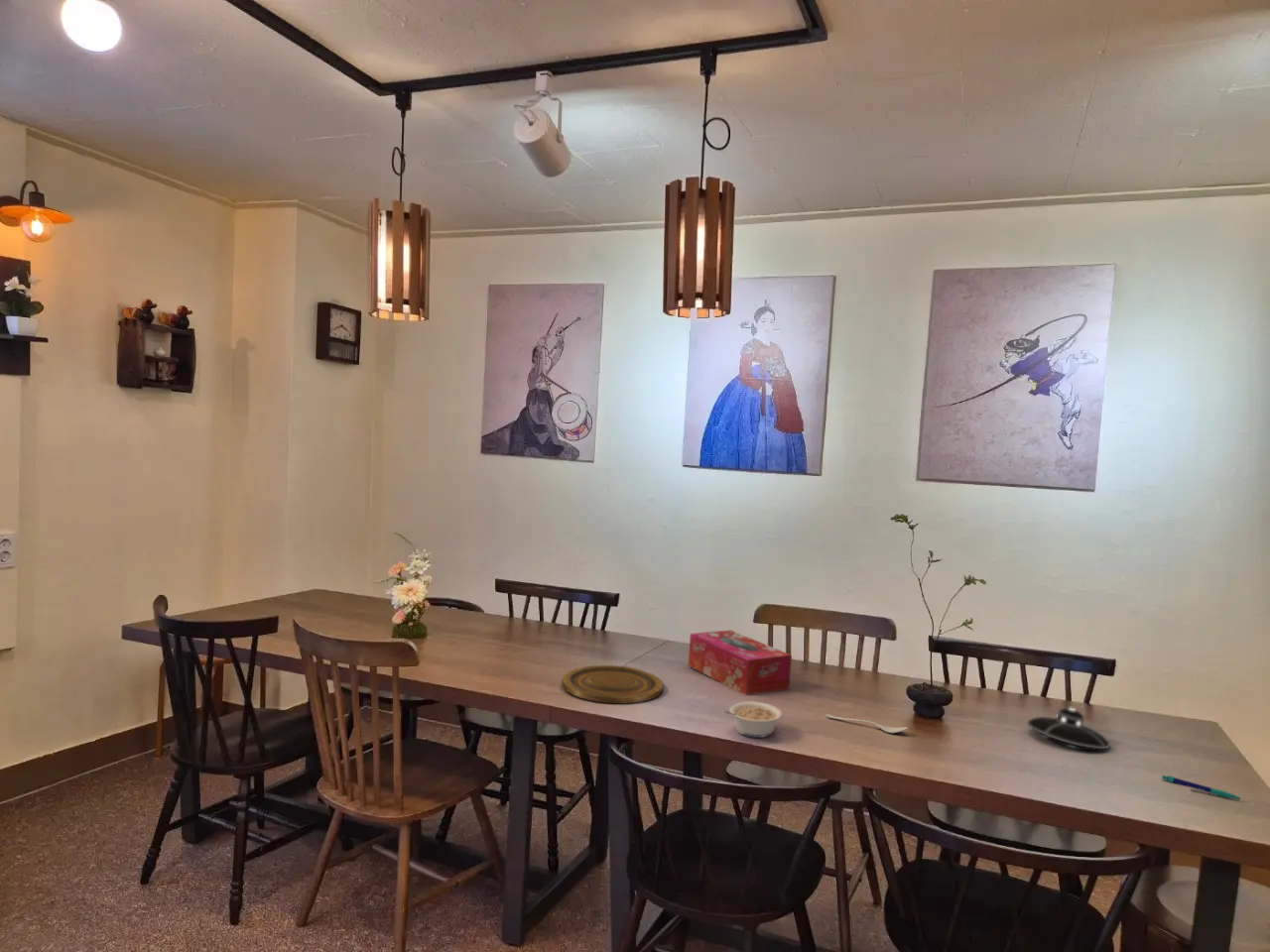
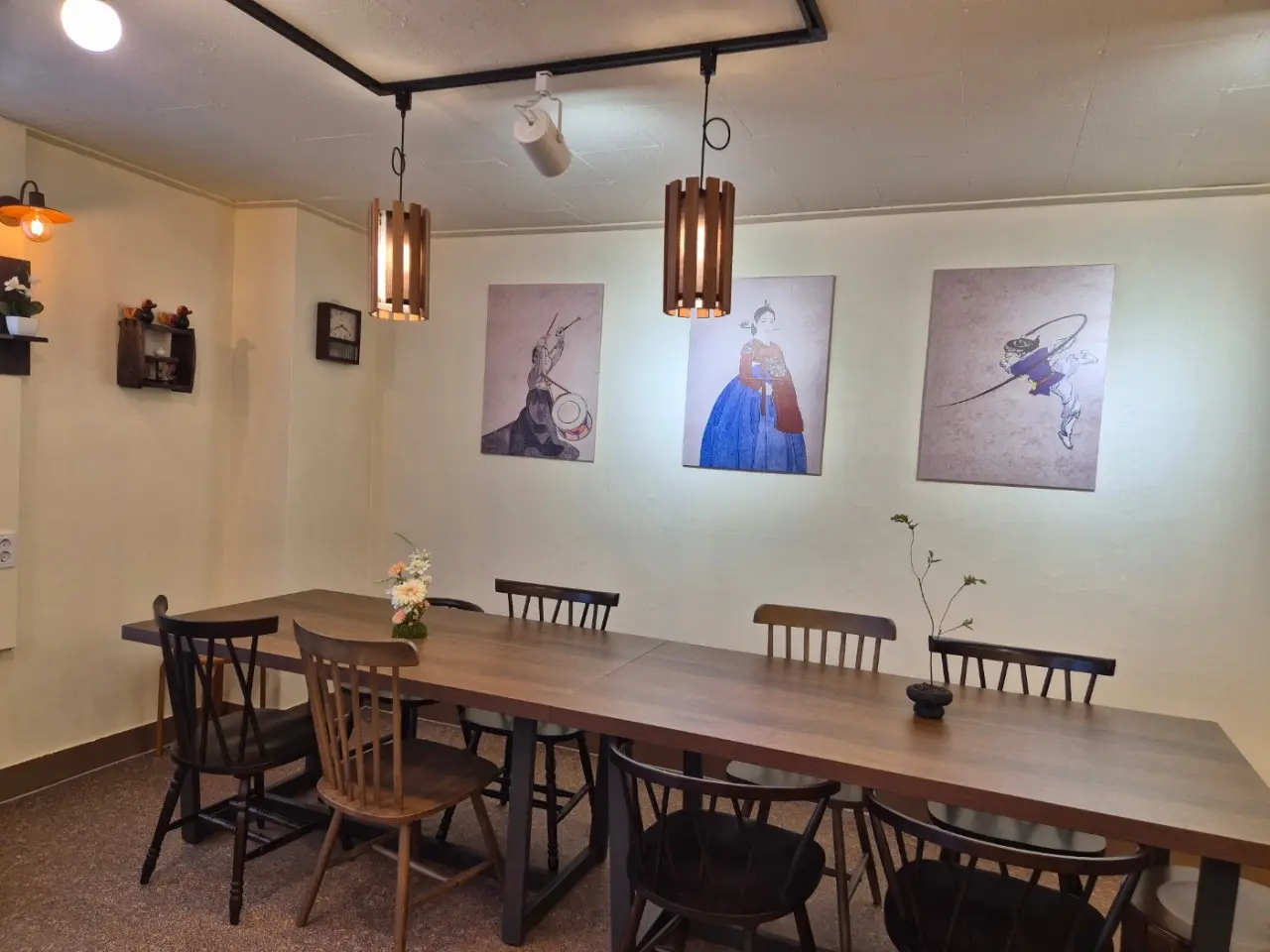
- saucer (1069, 724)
- tissue box (737, 660)
- pen (1202, 787)
- spoon (865, 721)
- legume (754, 719)
- plate (612, 683)
